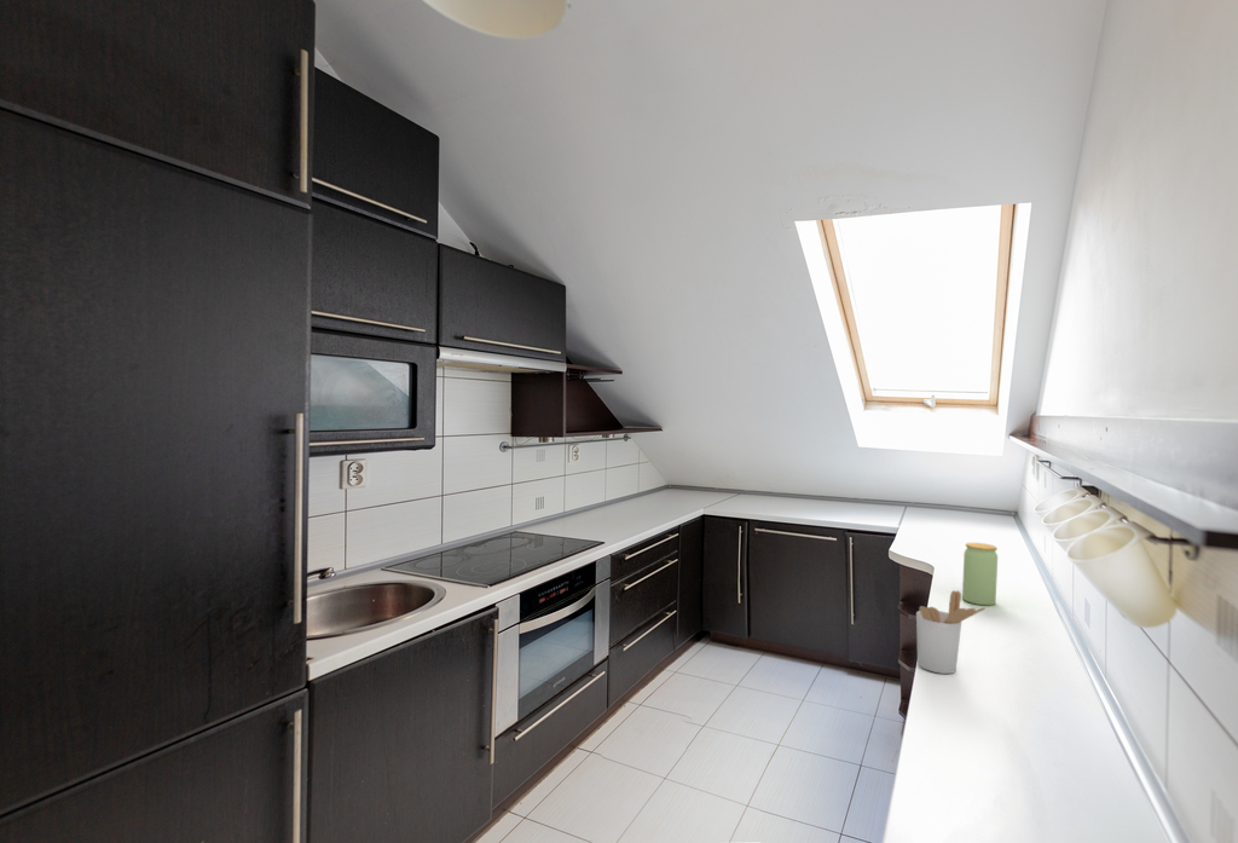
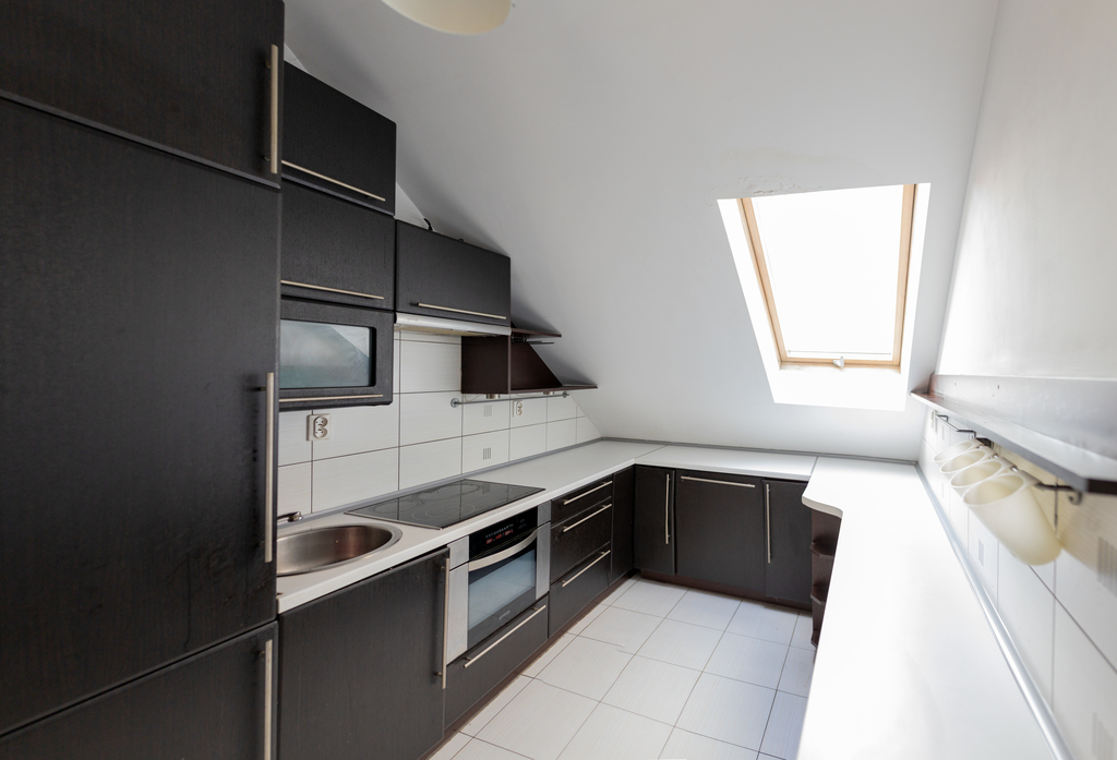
- jar (979, 572)
- utensil holder (947, 633)
